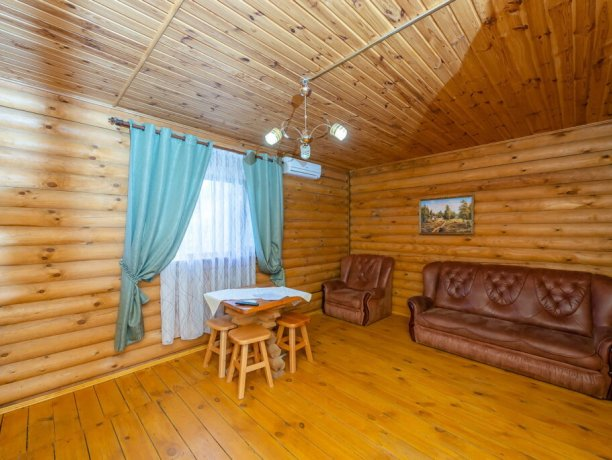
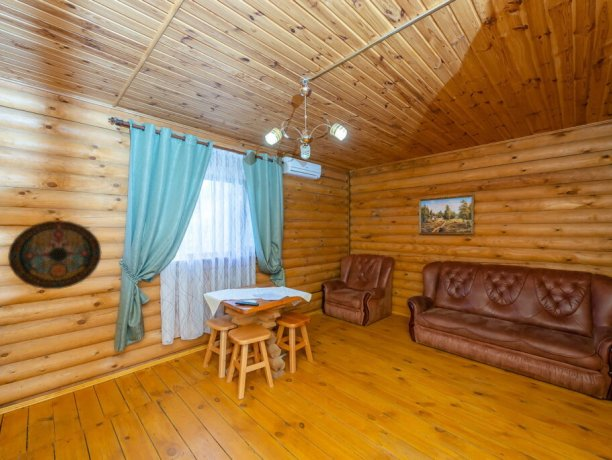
+ decorative shield (58, 254)
